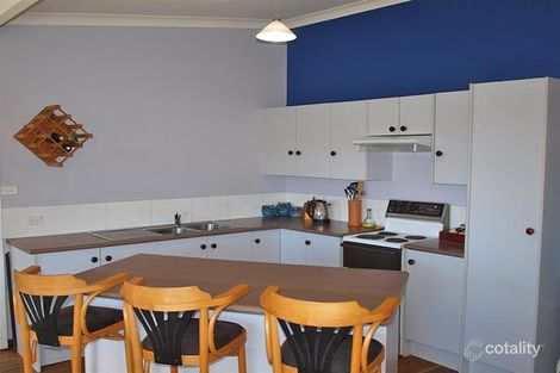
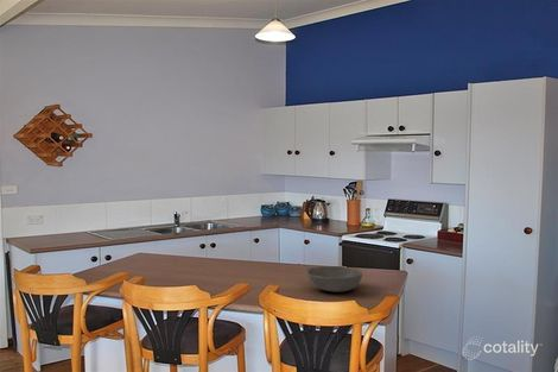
+ bowl (334, 280)
